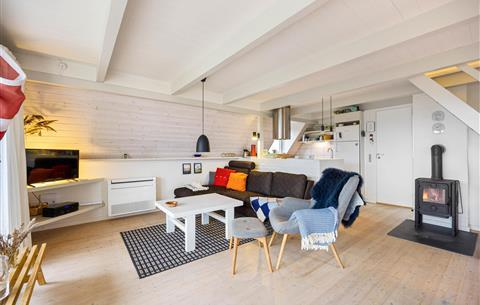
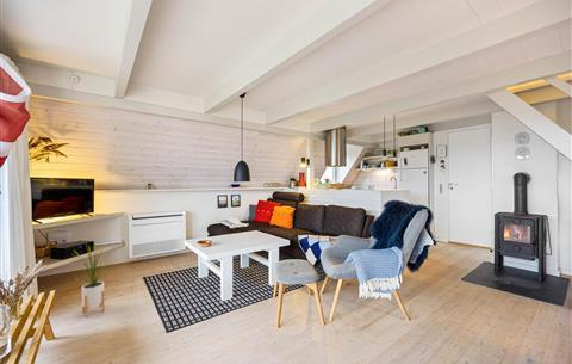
+ house plant (94, 276)
